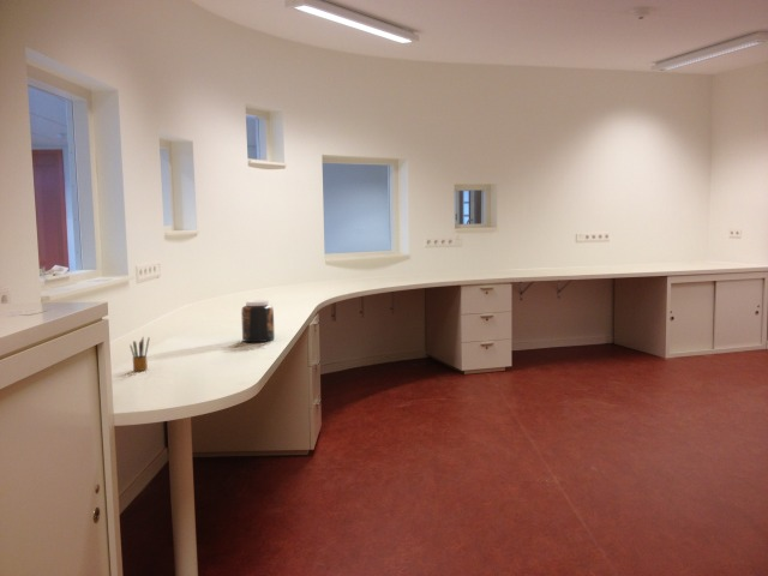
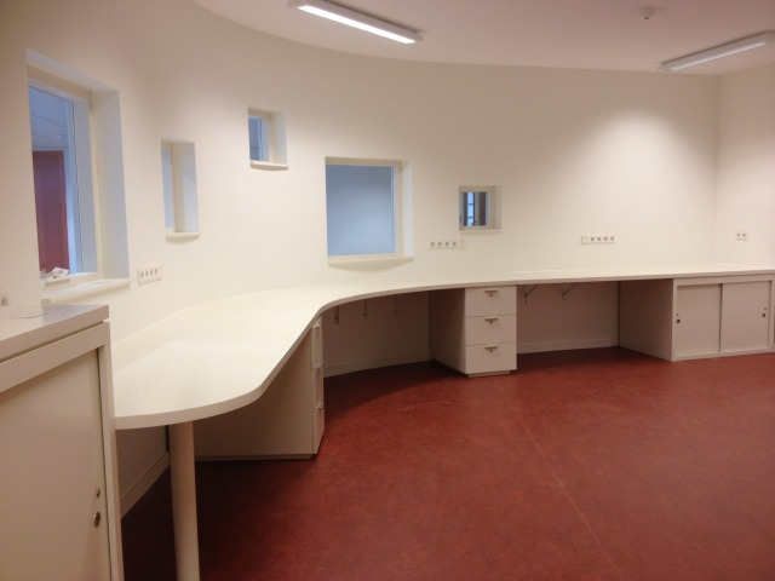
- jar (257, 320)
- pencil box (139, 353)
